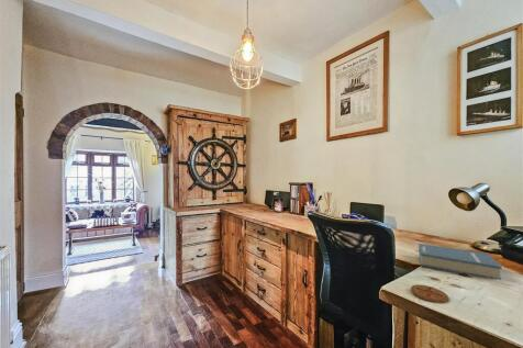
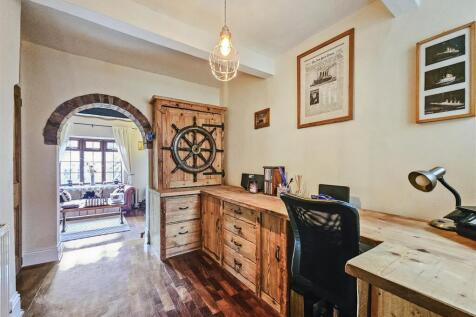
- coaster (429, 293)
- hardback book (454, 259)
